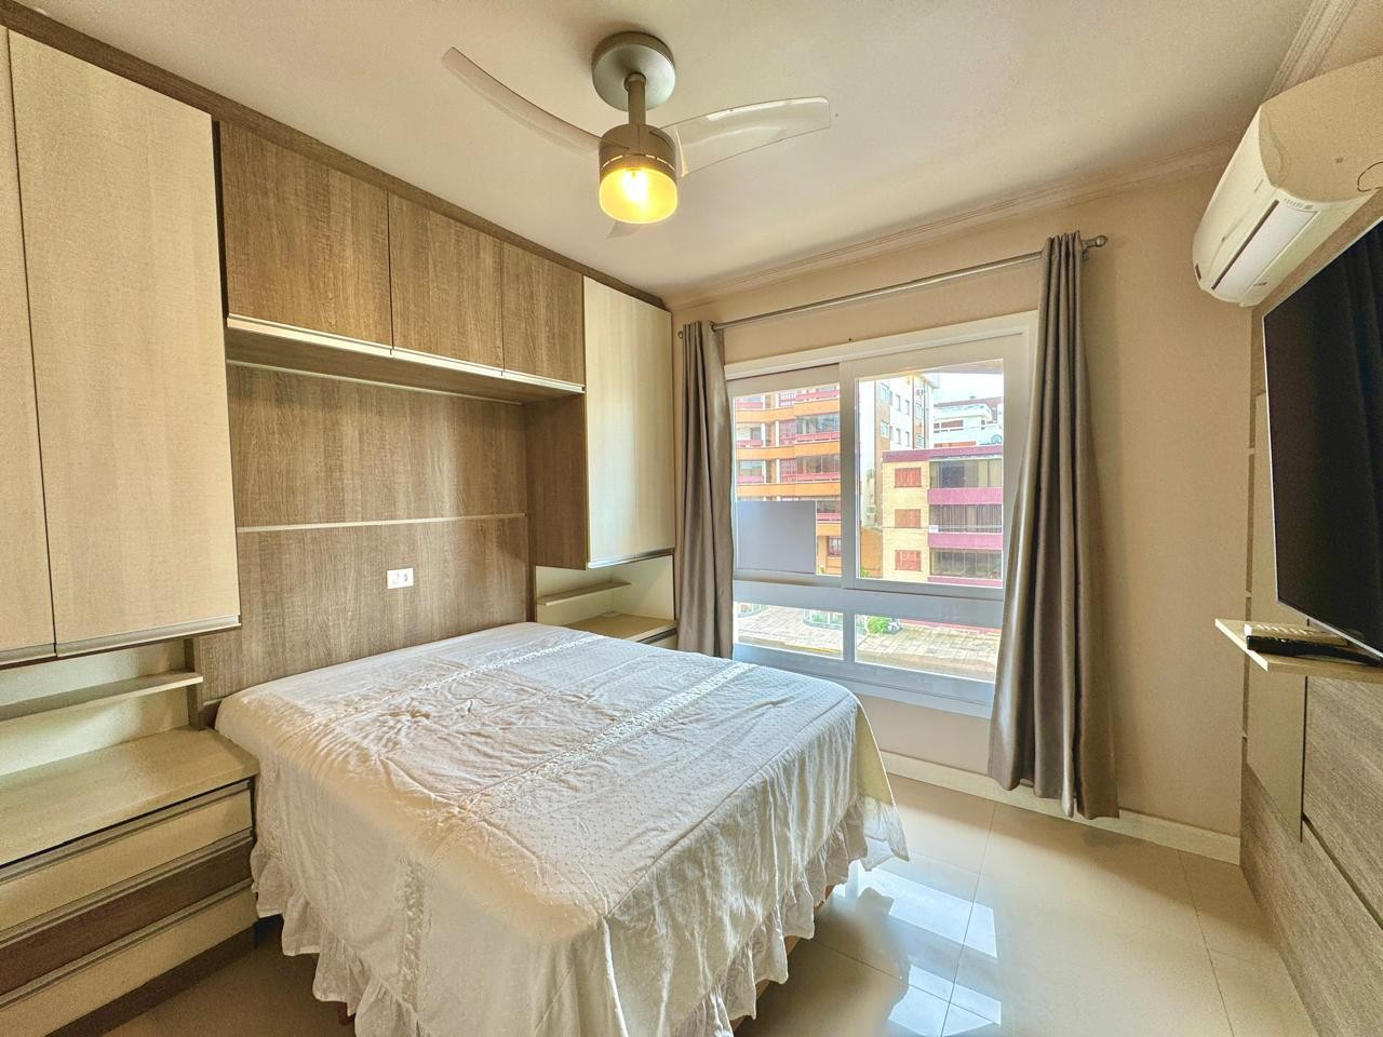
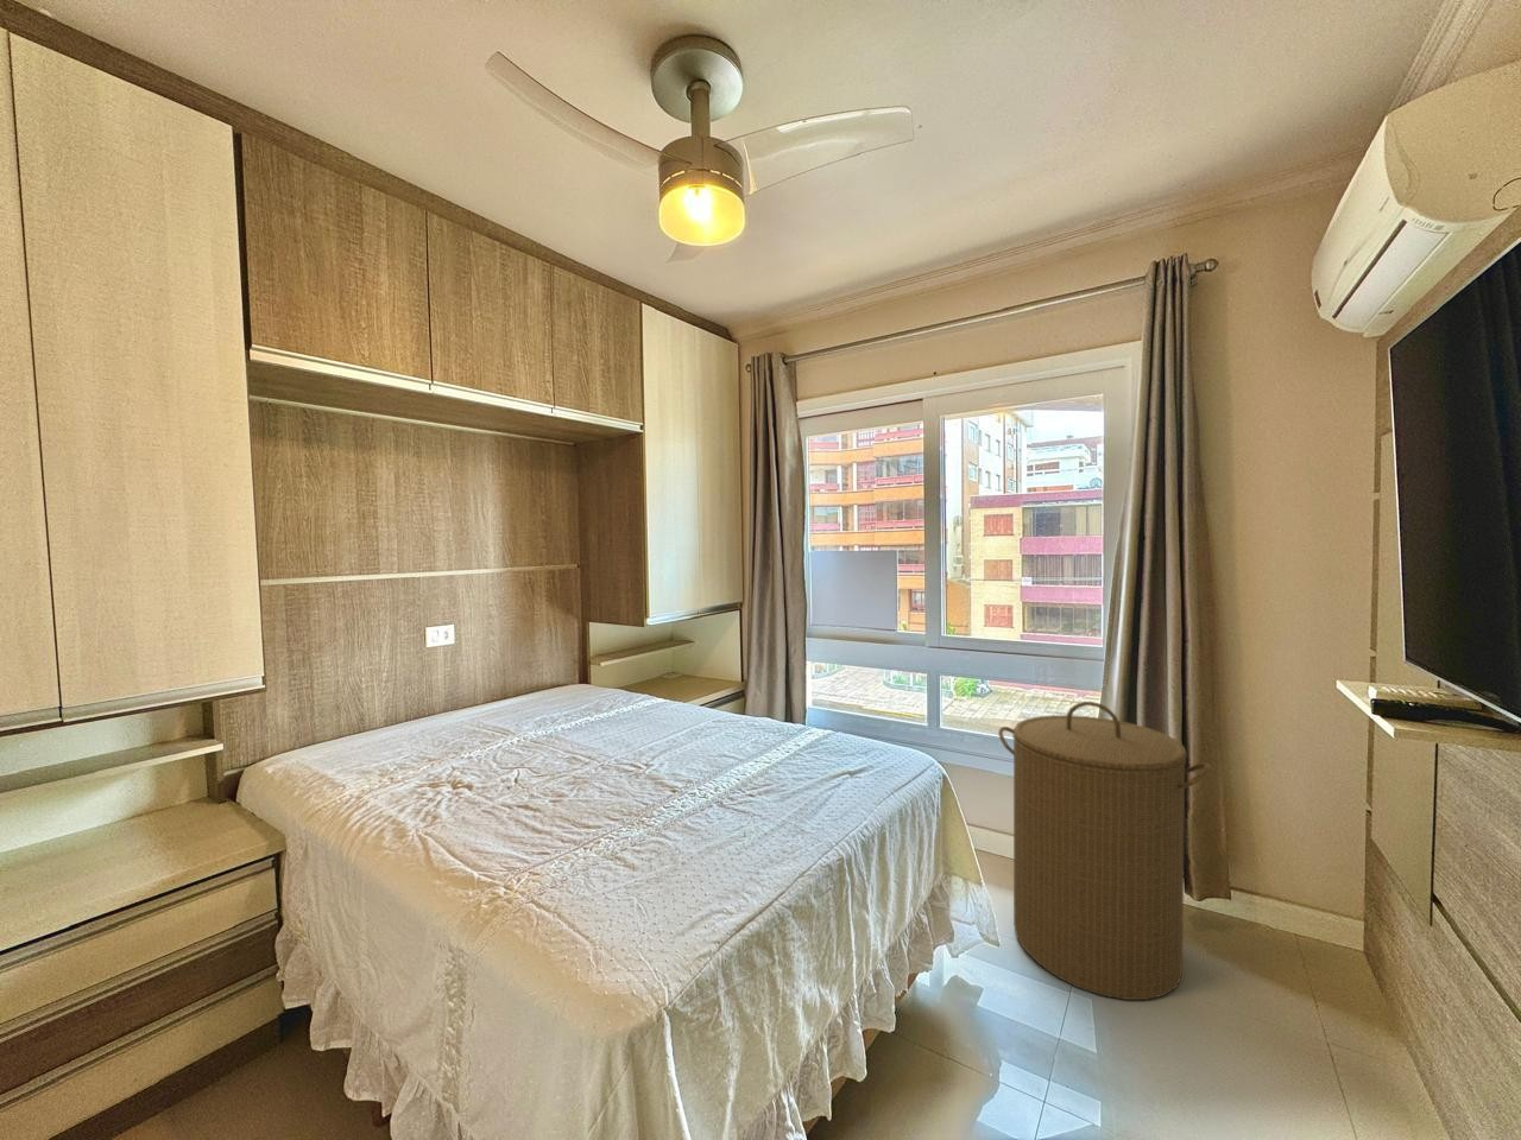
+ laundry hamper (1093, 825)
